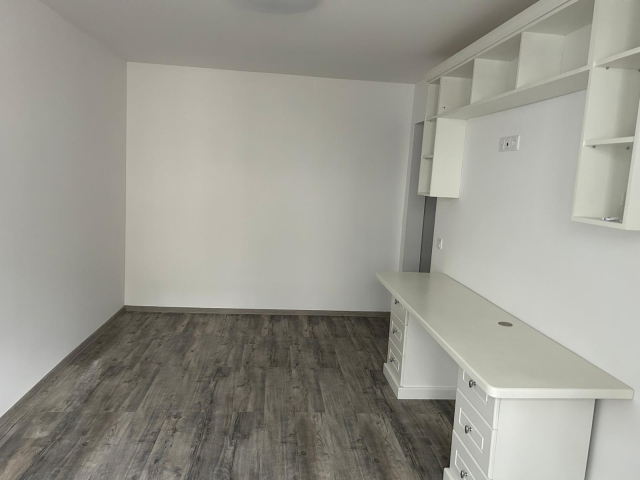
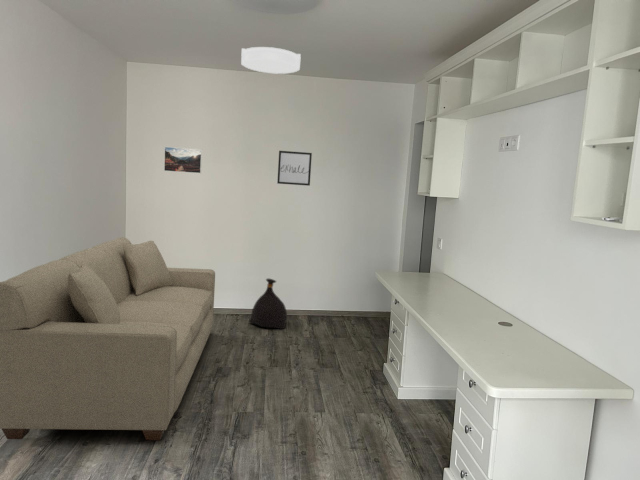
+ wall art (294, 168)
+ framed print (183, 160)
+ ceiling light (271, 59)
+ bag (269, 302)
+ sofa (136, 313)
